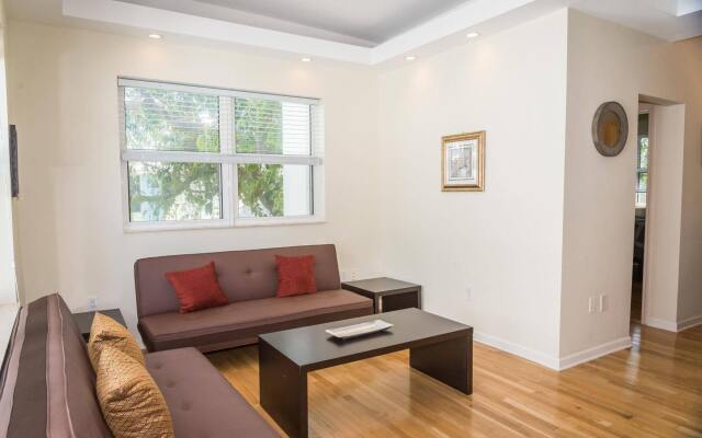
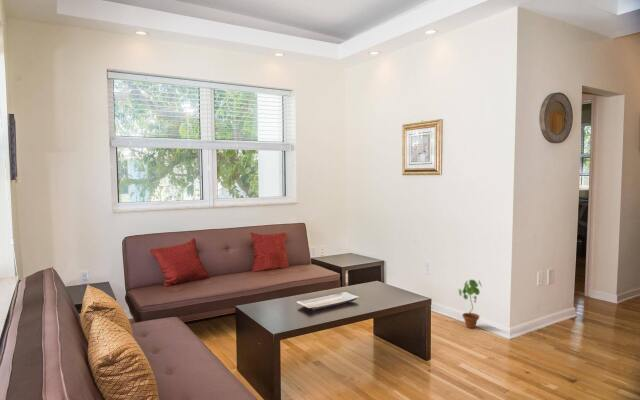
+ potted plant (471, 303)
